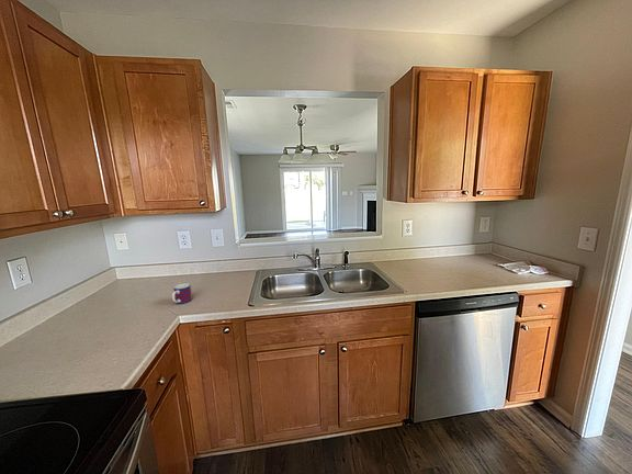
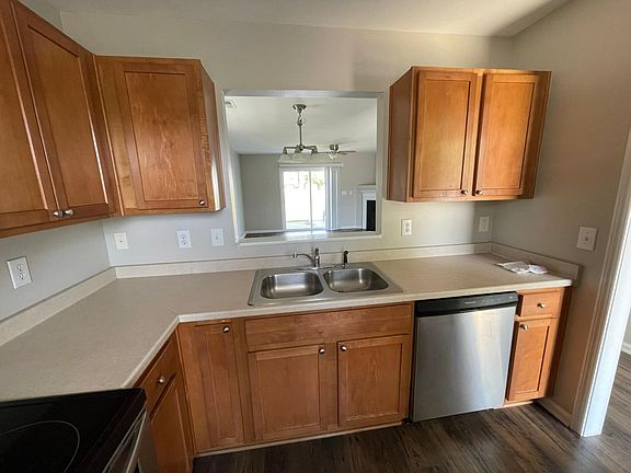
- mug (180, 294)
